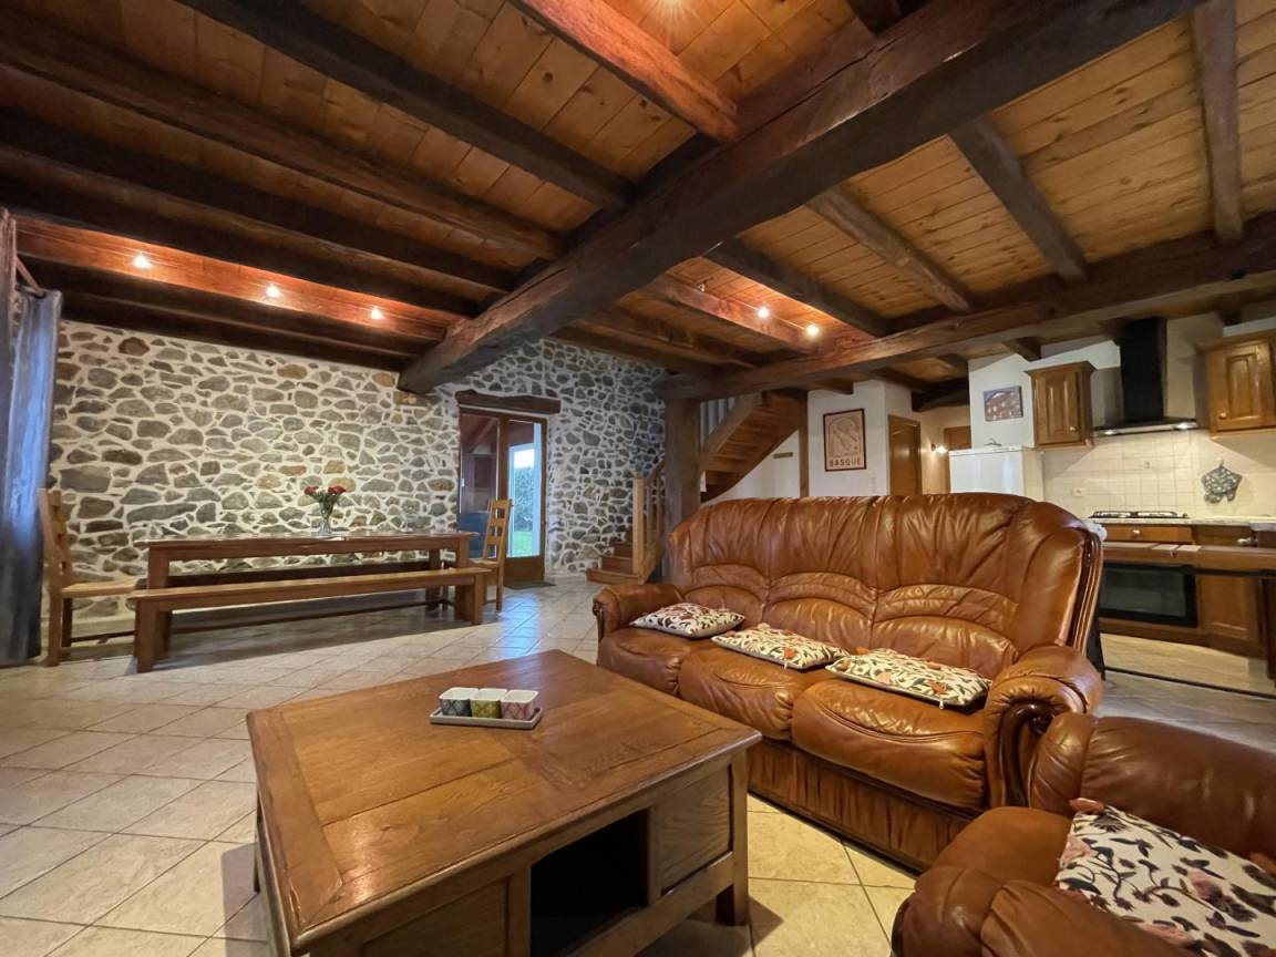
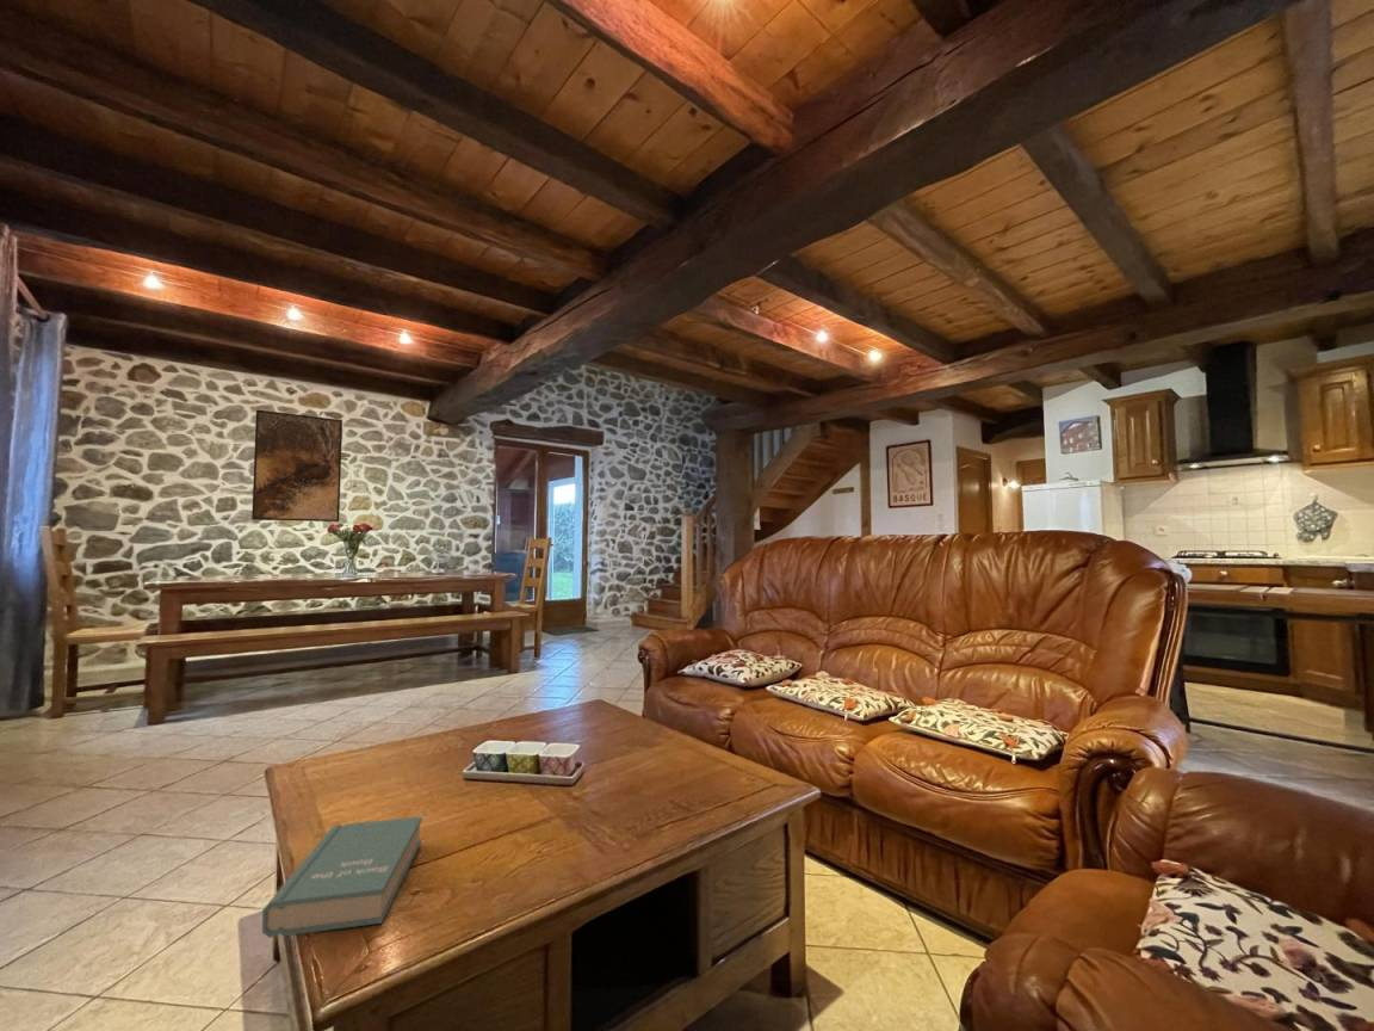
+ book (352, 869)
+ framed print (298, 467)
